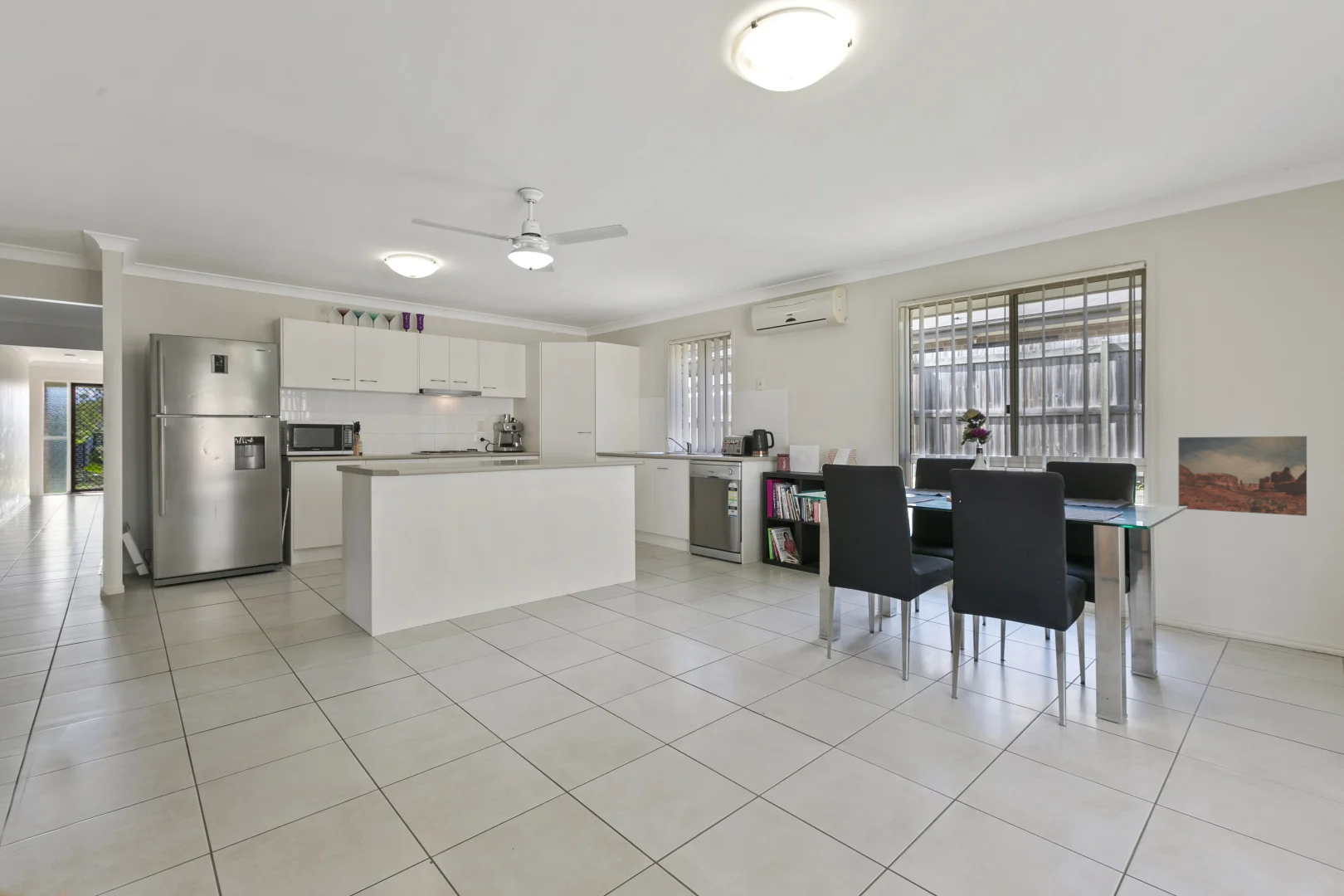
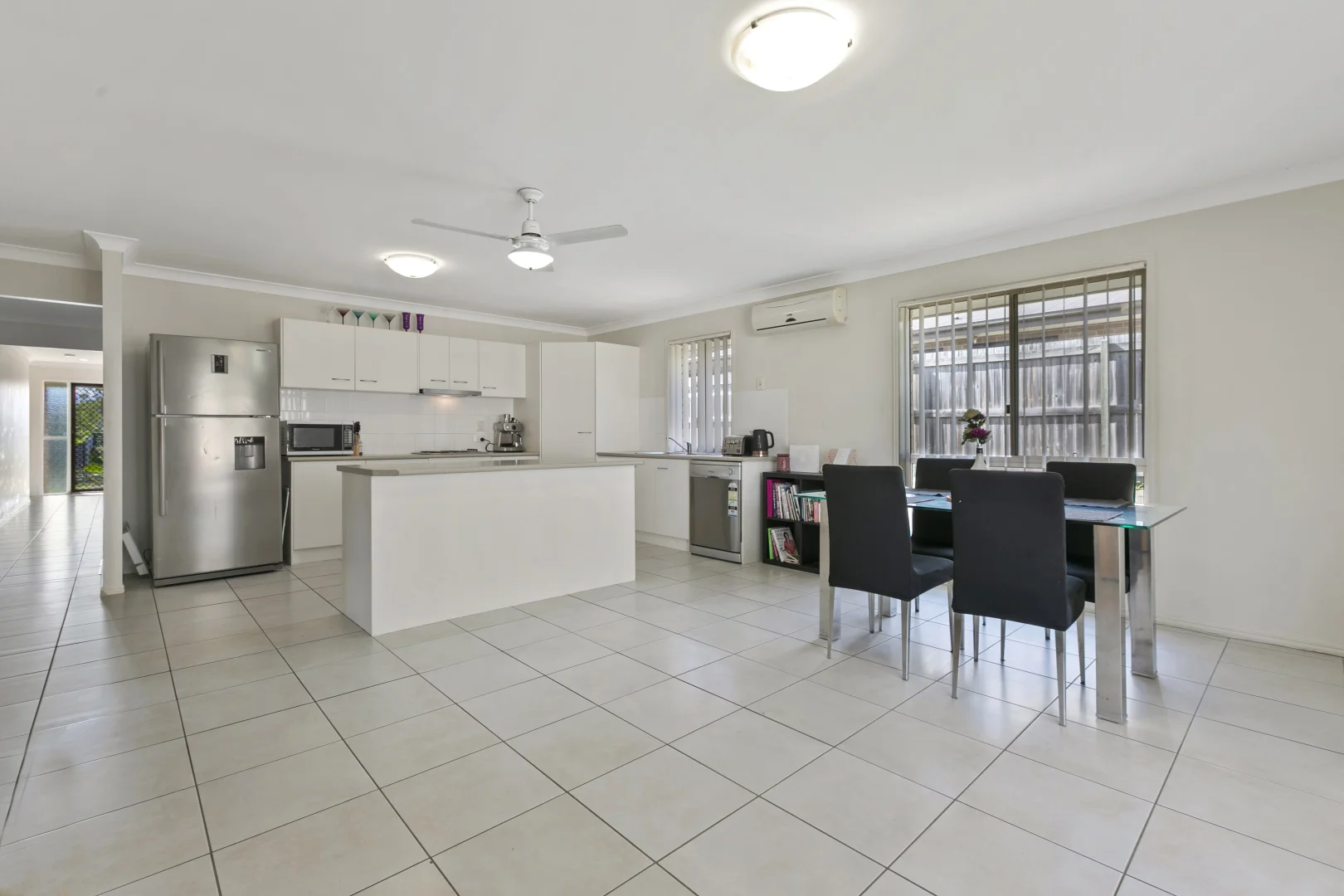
- wall art (1239, 474)
